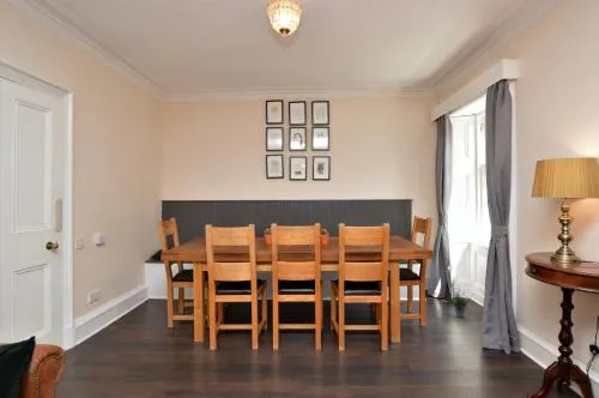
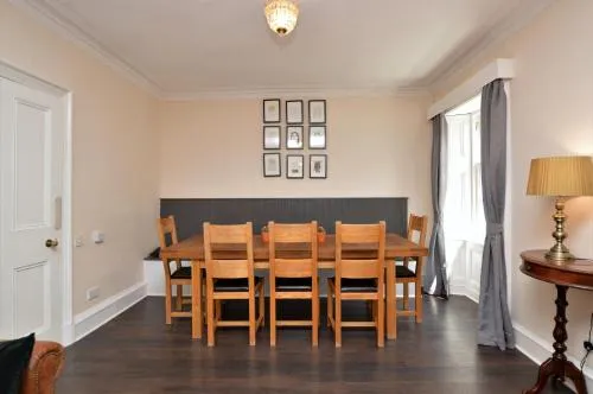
- potted plant (461, 301)
